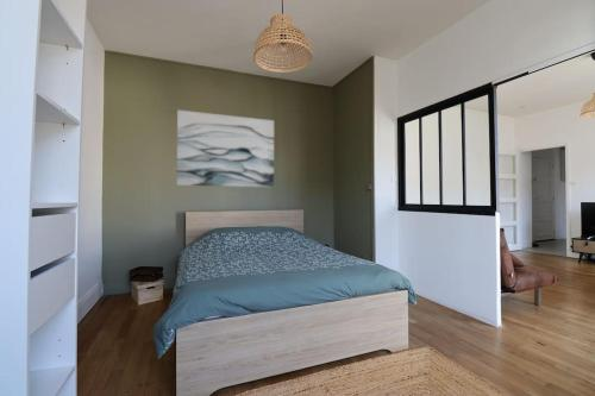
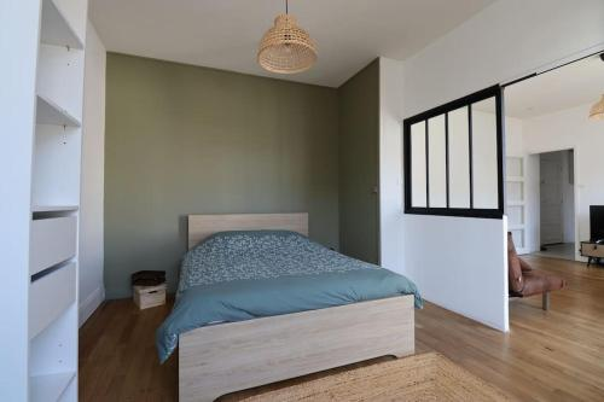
- wall art (227, 150)
